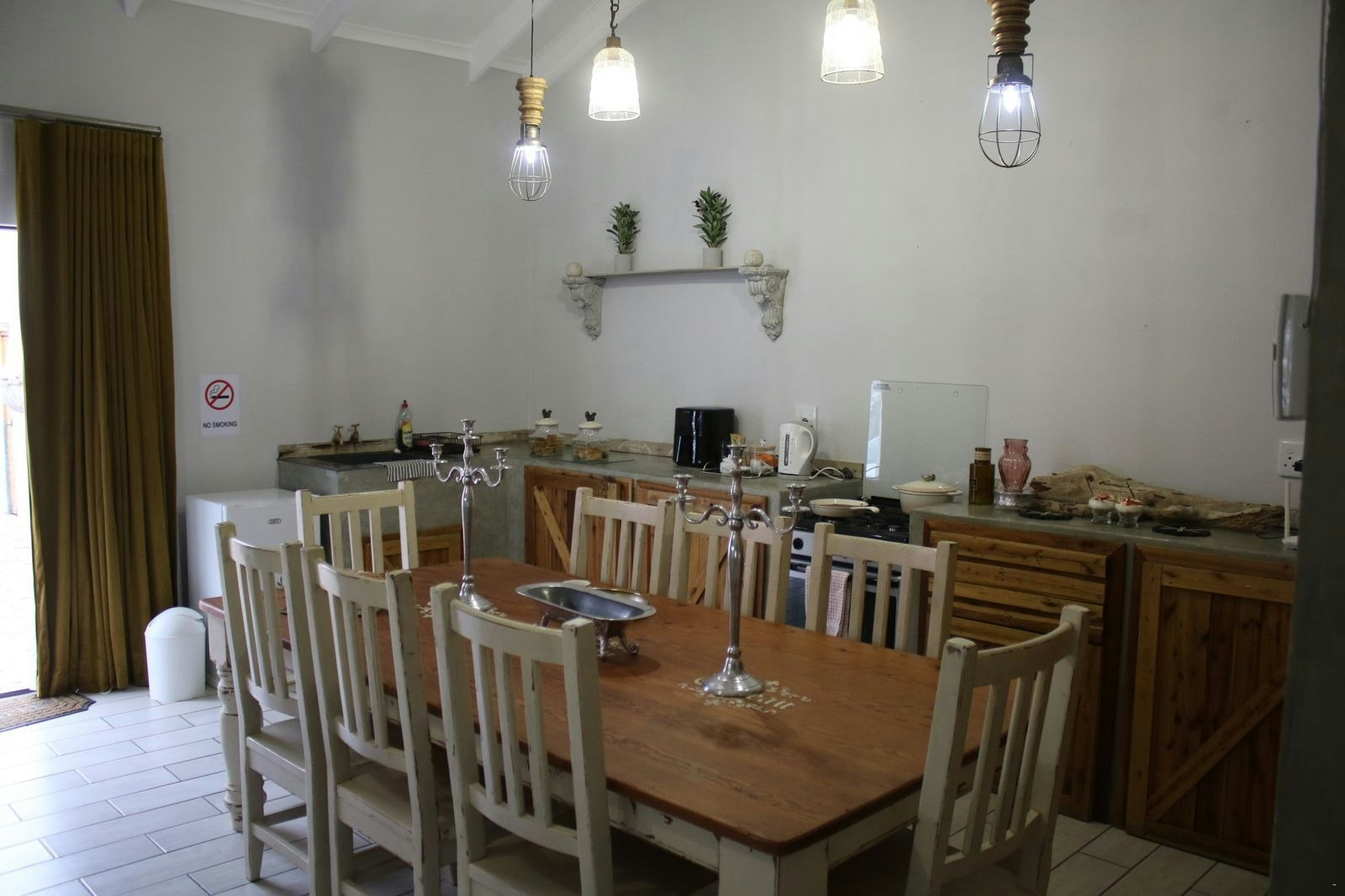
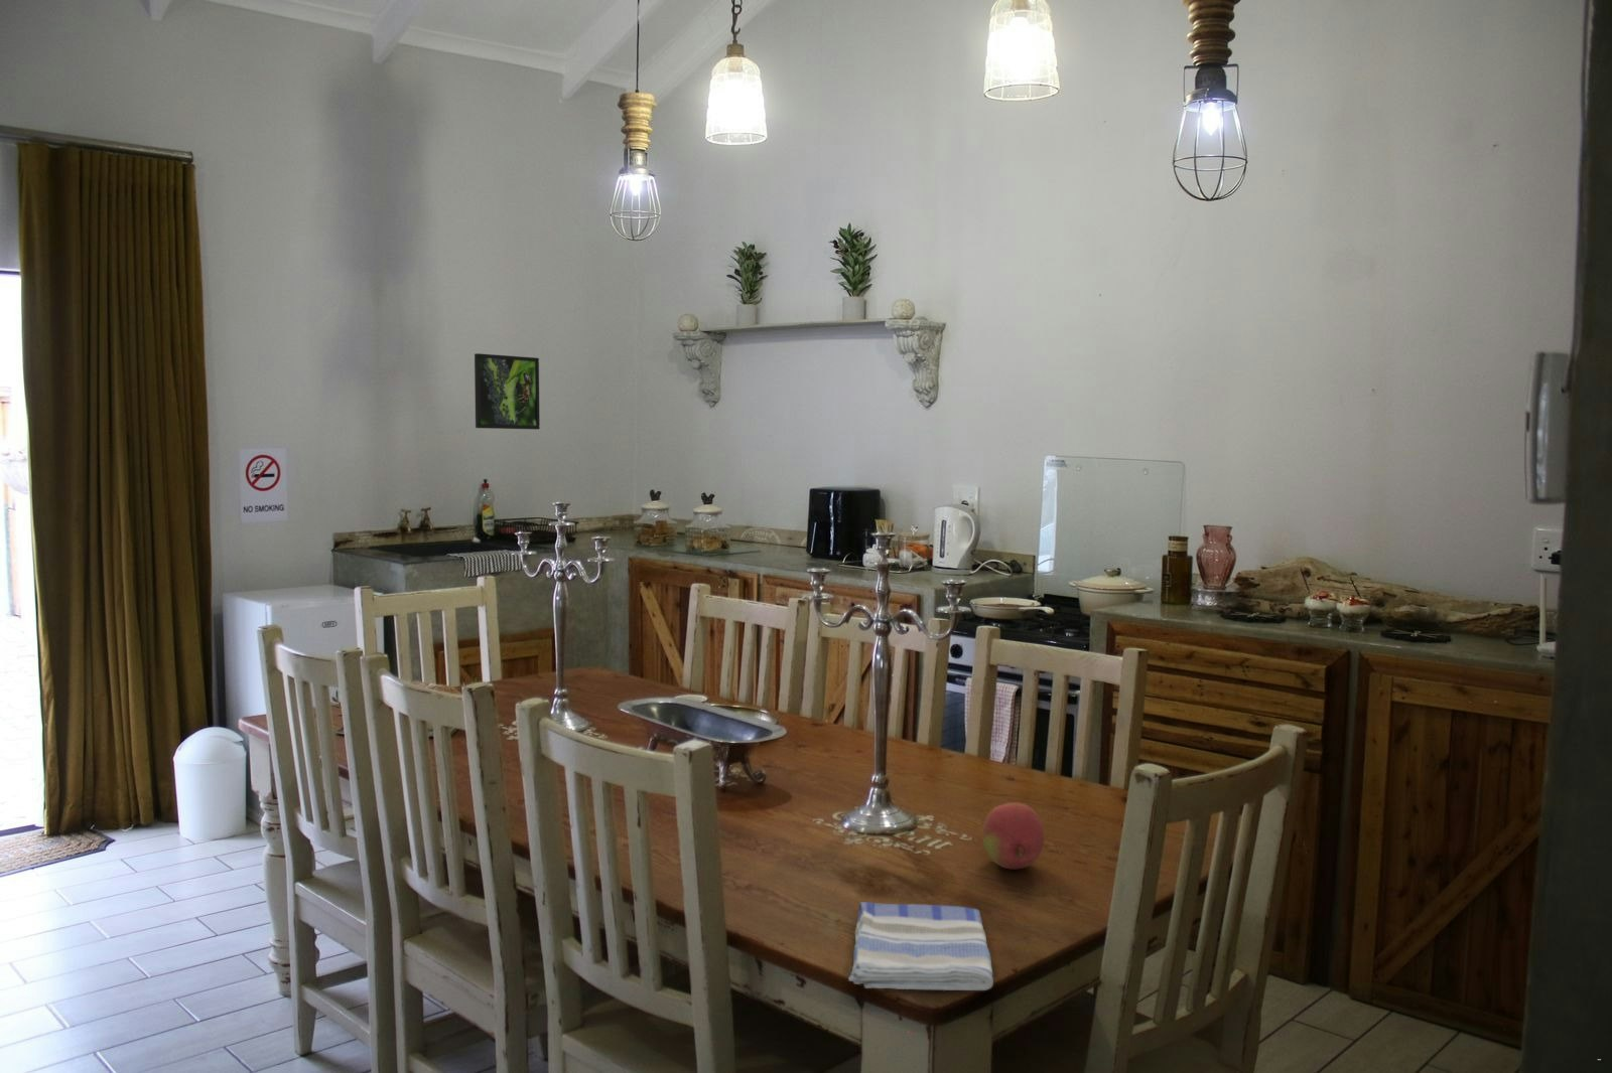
+ fruit (1012, 835)
+ dish towel (919, 942)
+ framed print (508, 392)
